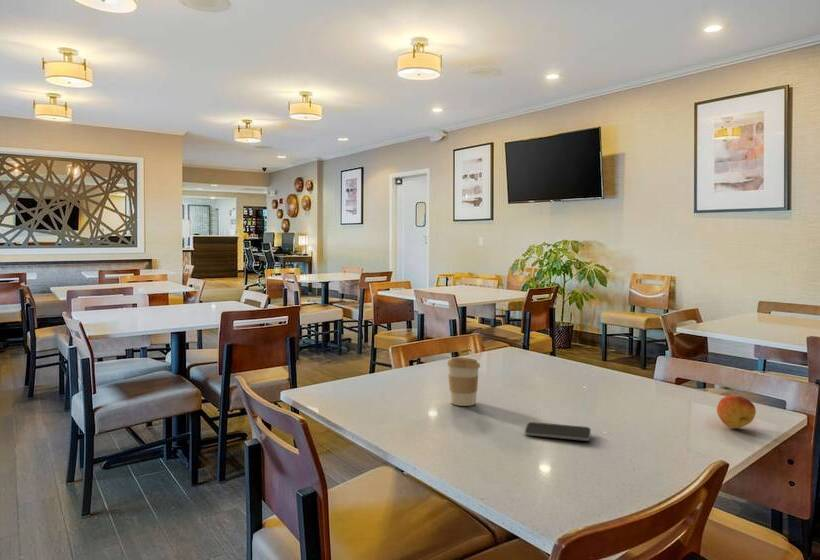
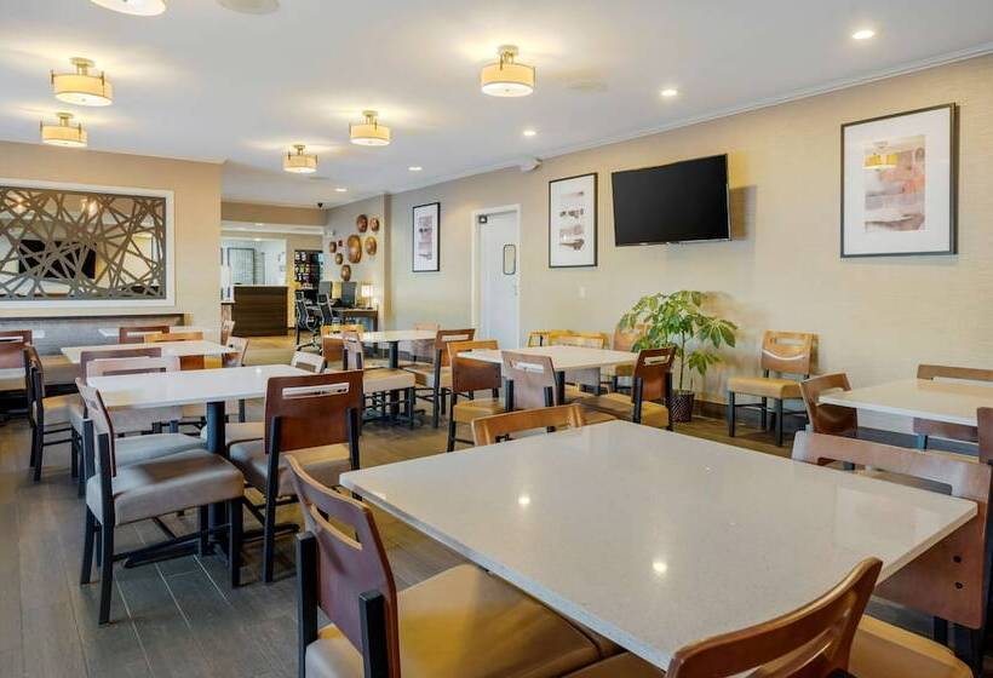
- fruit (734, 411)
- smartphone (557, 431)
- coffee cup (463, 379)
